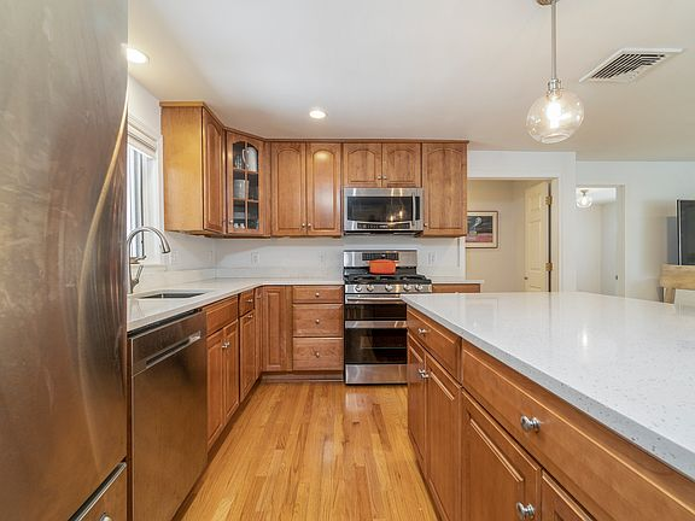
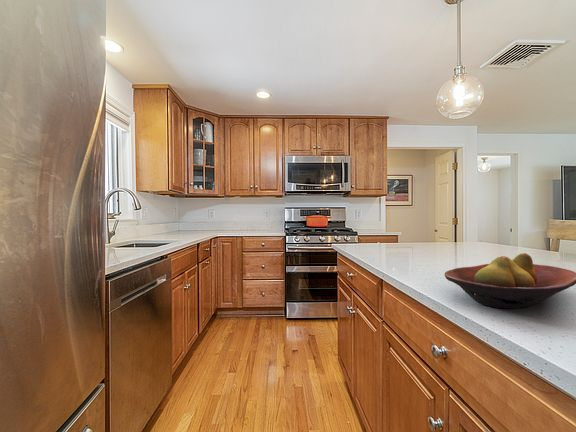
+ fruit bowl (510, 275)
